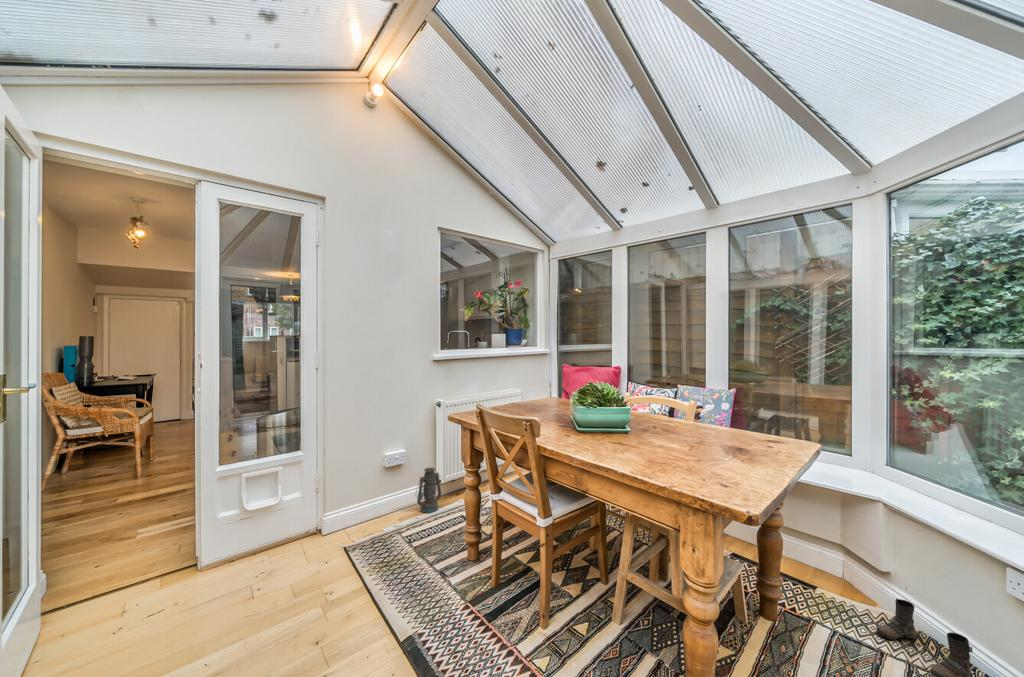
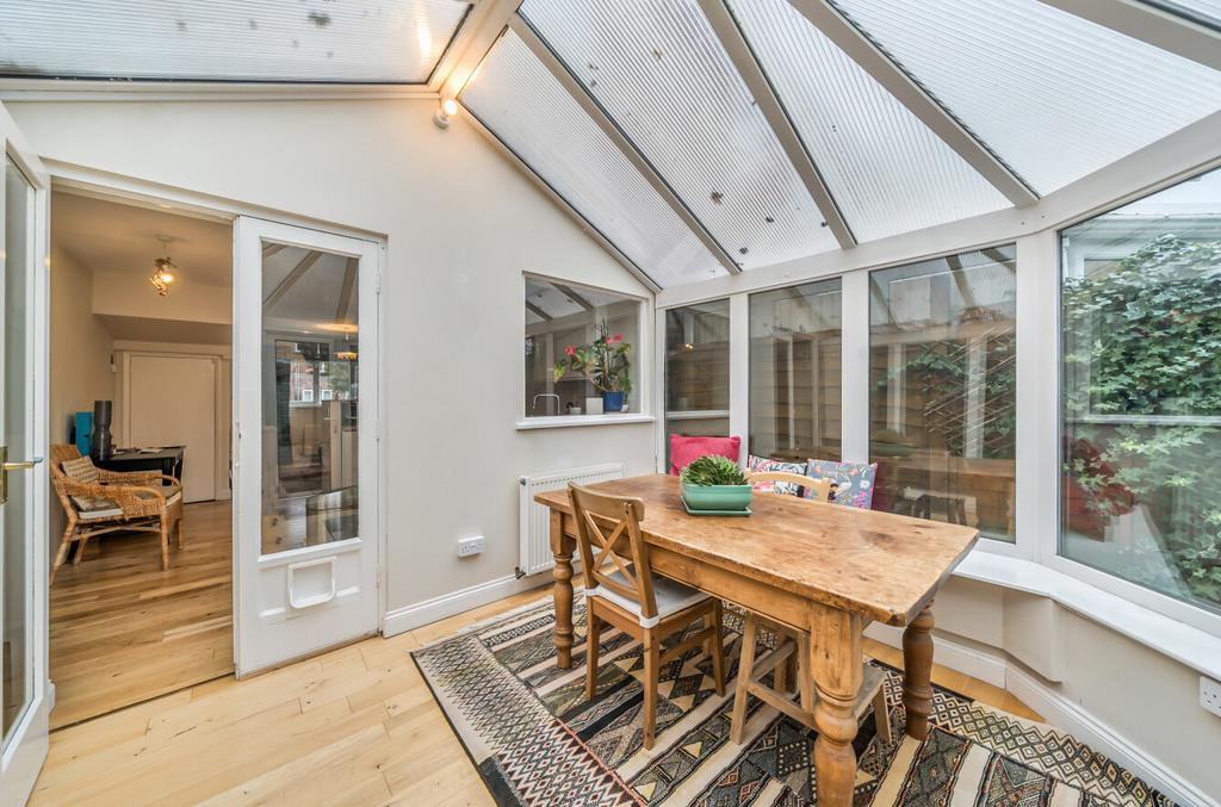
- lantern (429, 488)
- boots (913, 636)
